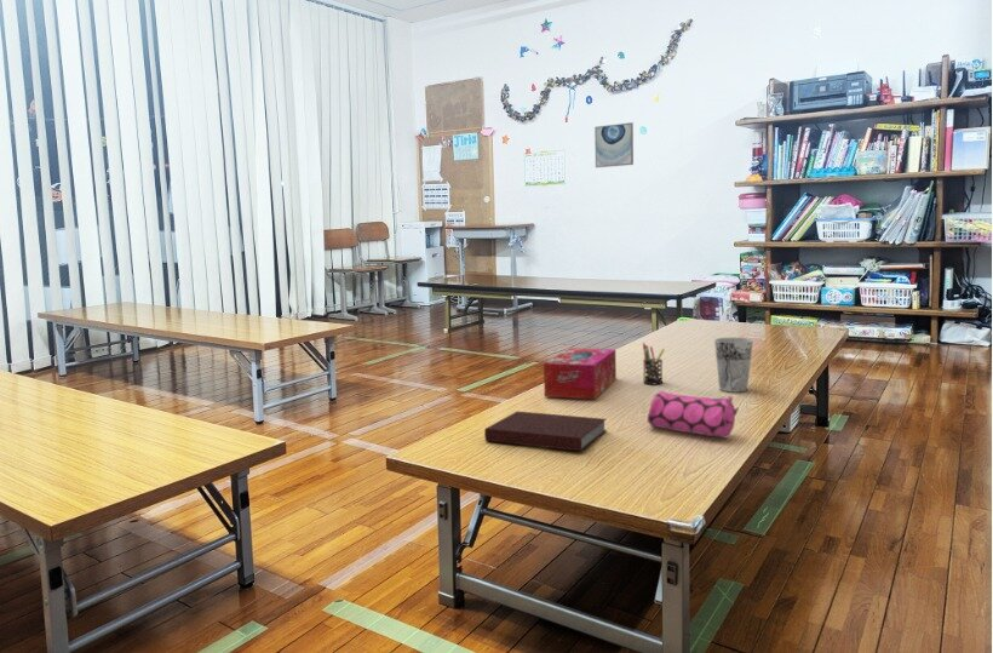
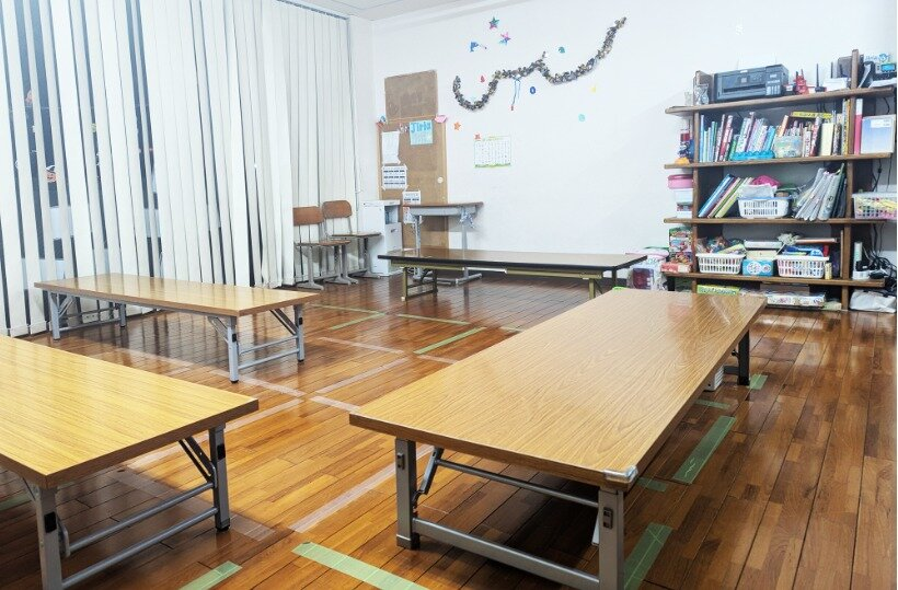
- tissue box (581, 371)
- cup (733, 363)
- notebook (546, 429)
- wall art (613, 145)
- pencil case (690, 412)
- pen holder (650, 362)
